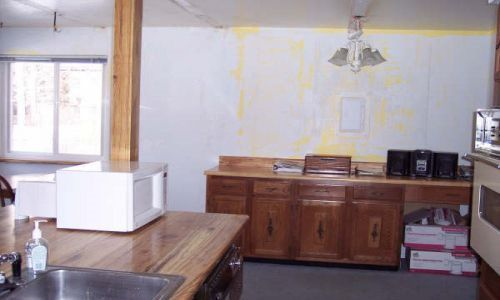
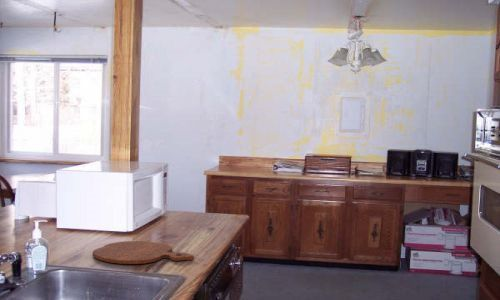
+ cutting board (146, 252)
